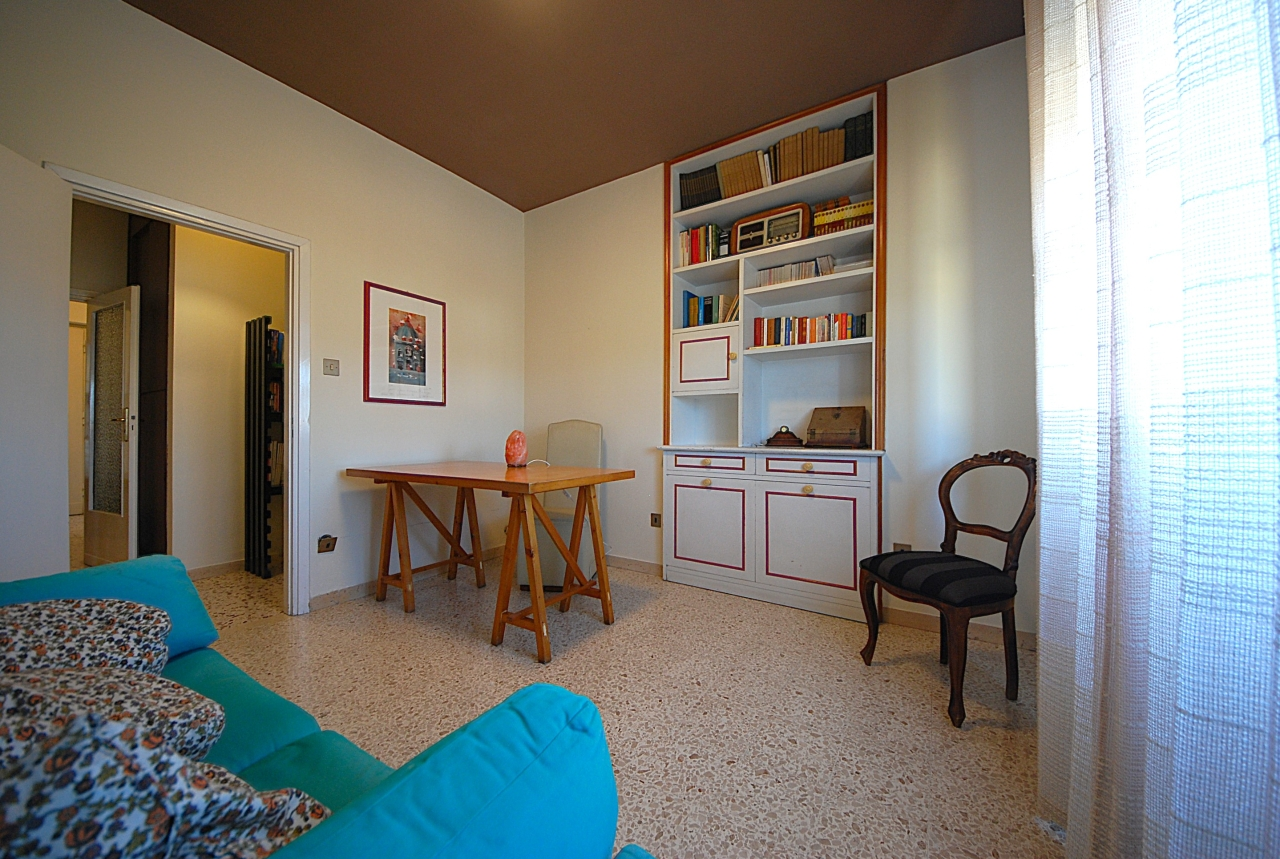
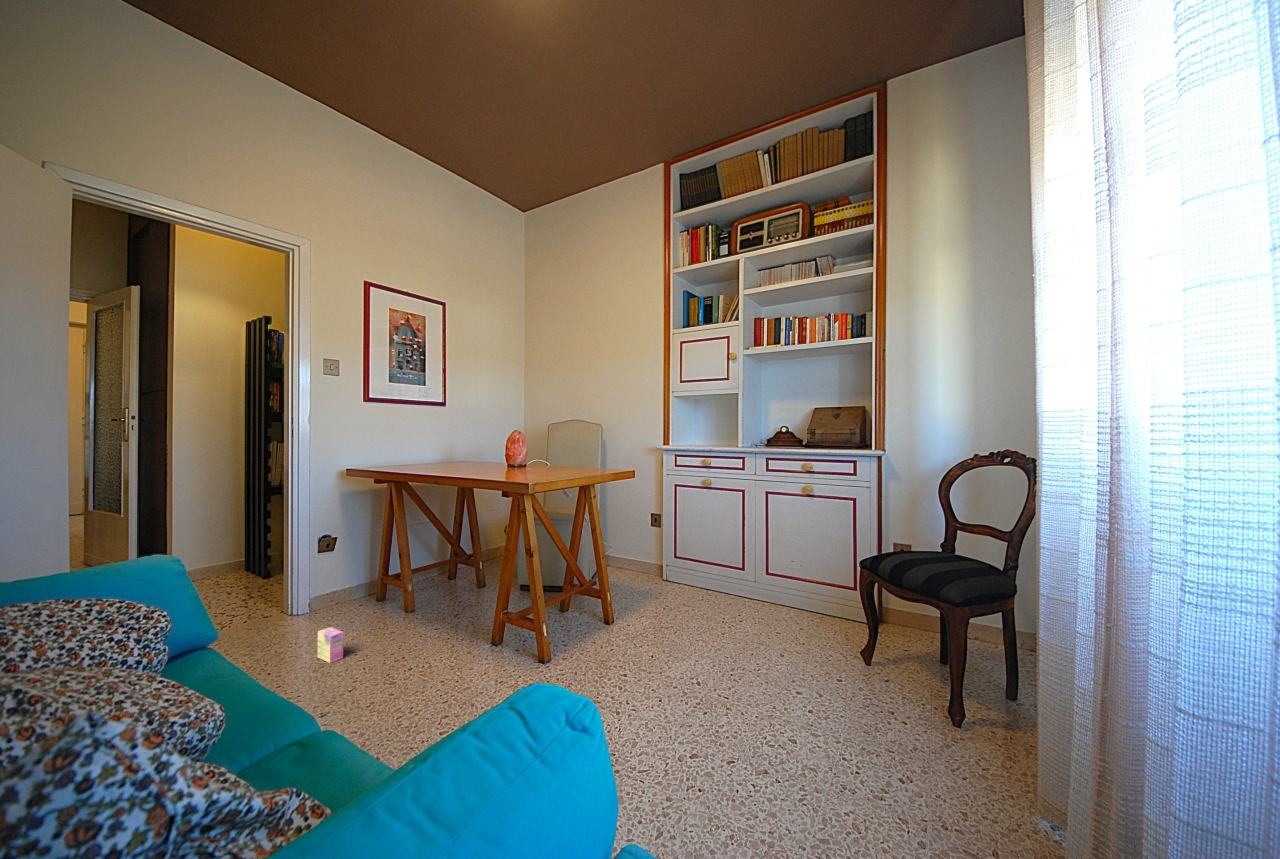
+ box (330, 644)
